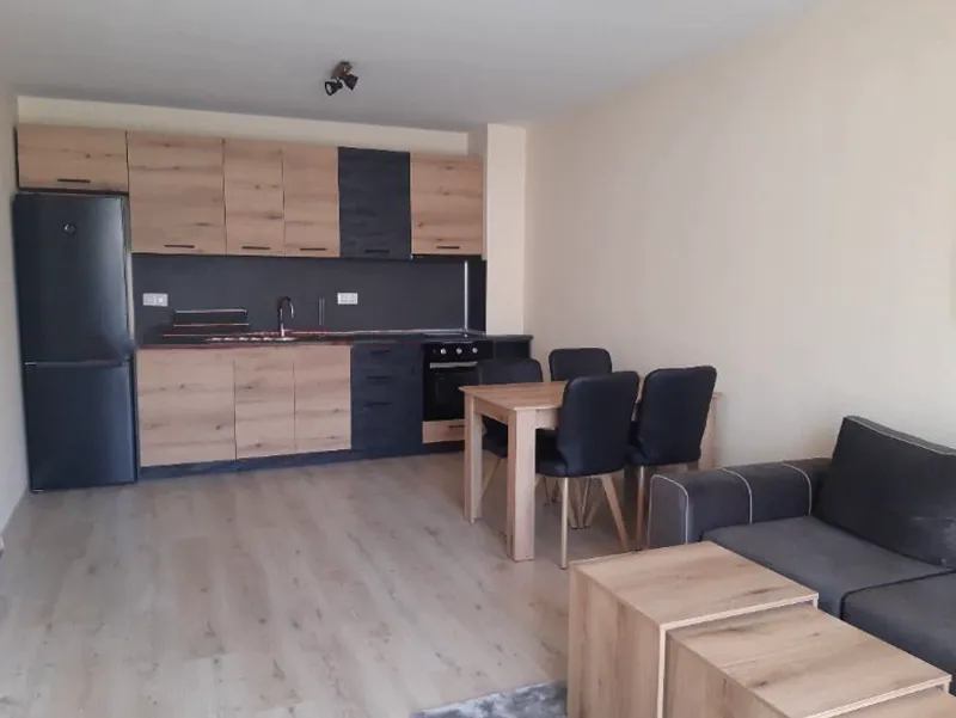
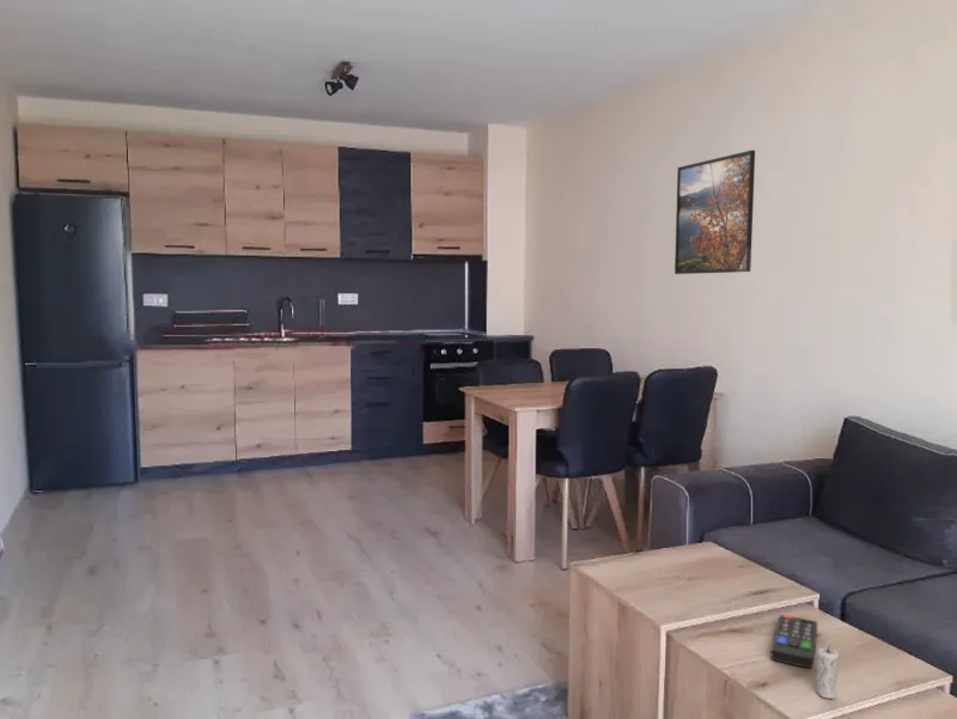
+ candle (827, 668)
+ remote control (794, 639)
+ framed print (712, 217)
